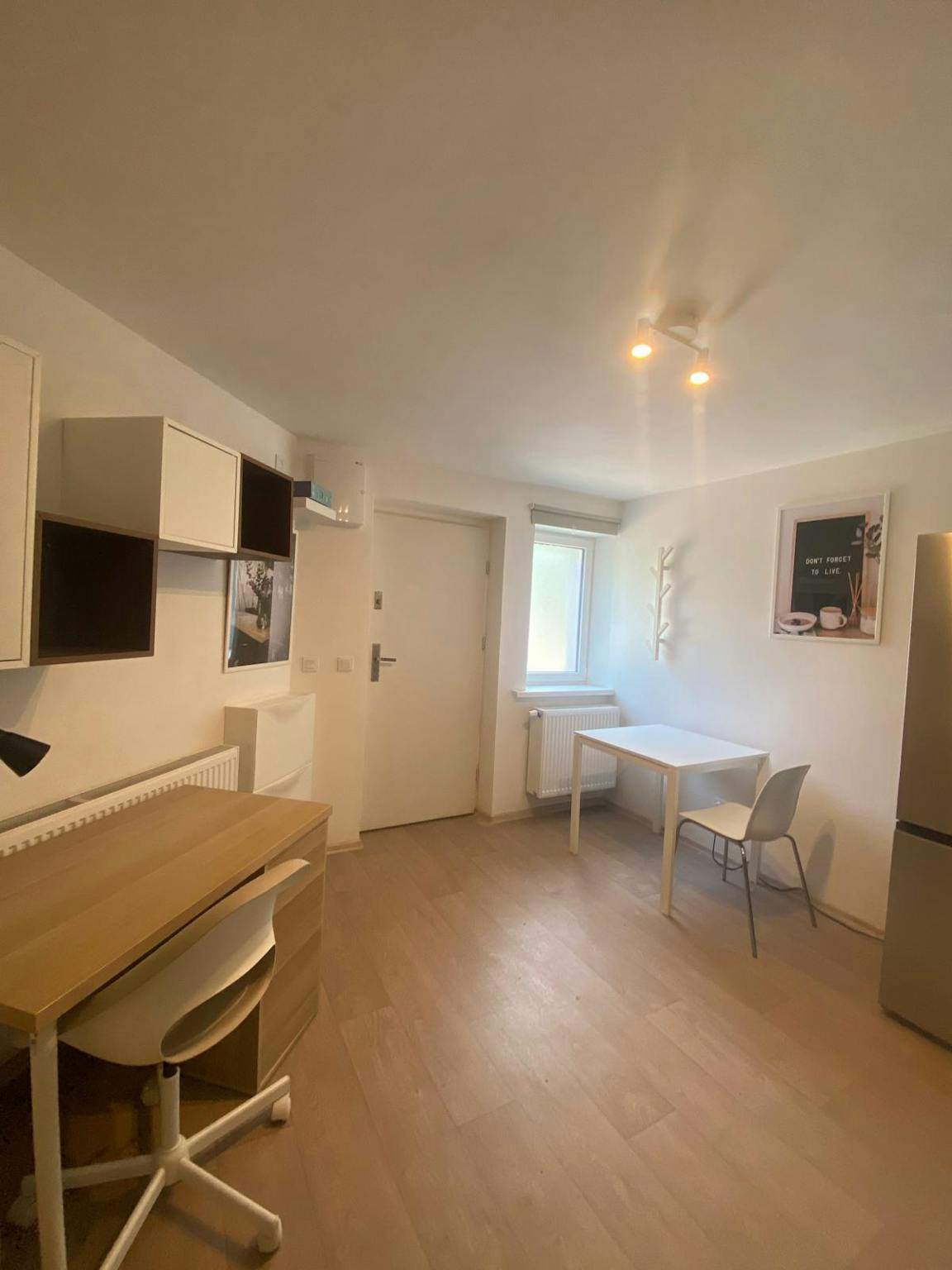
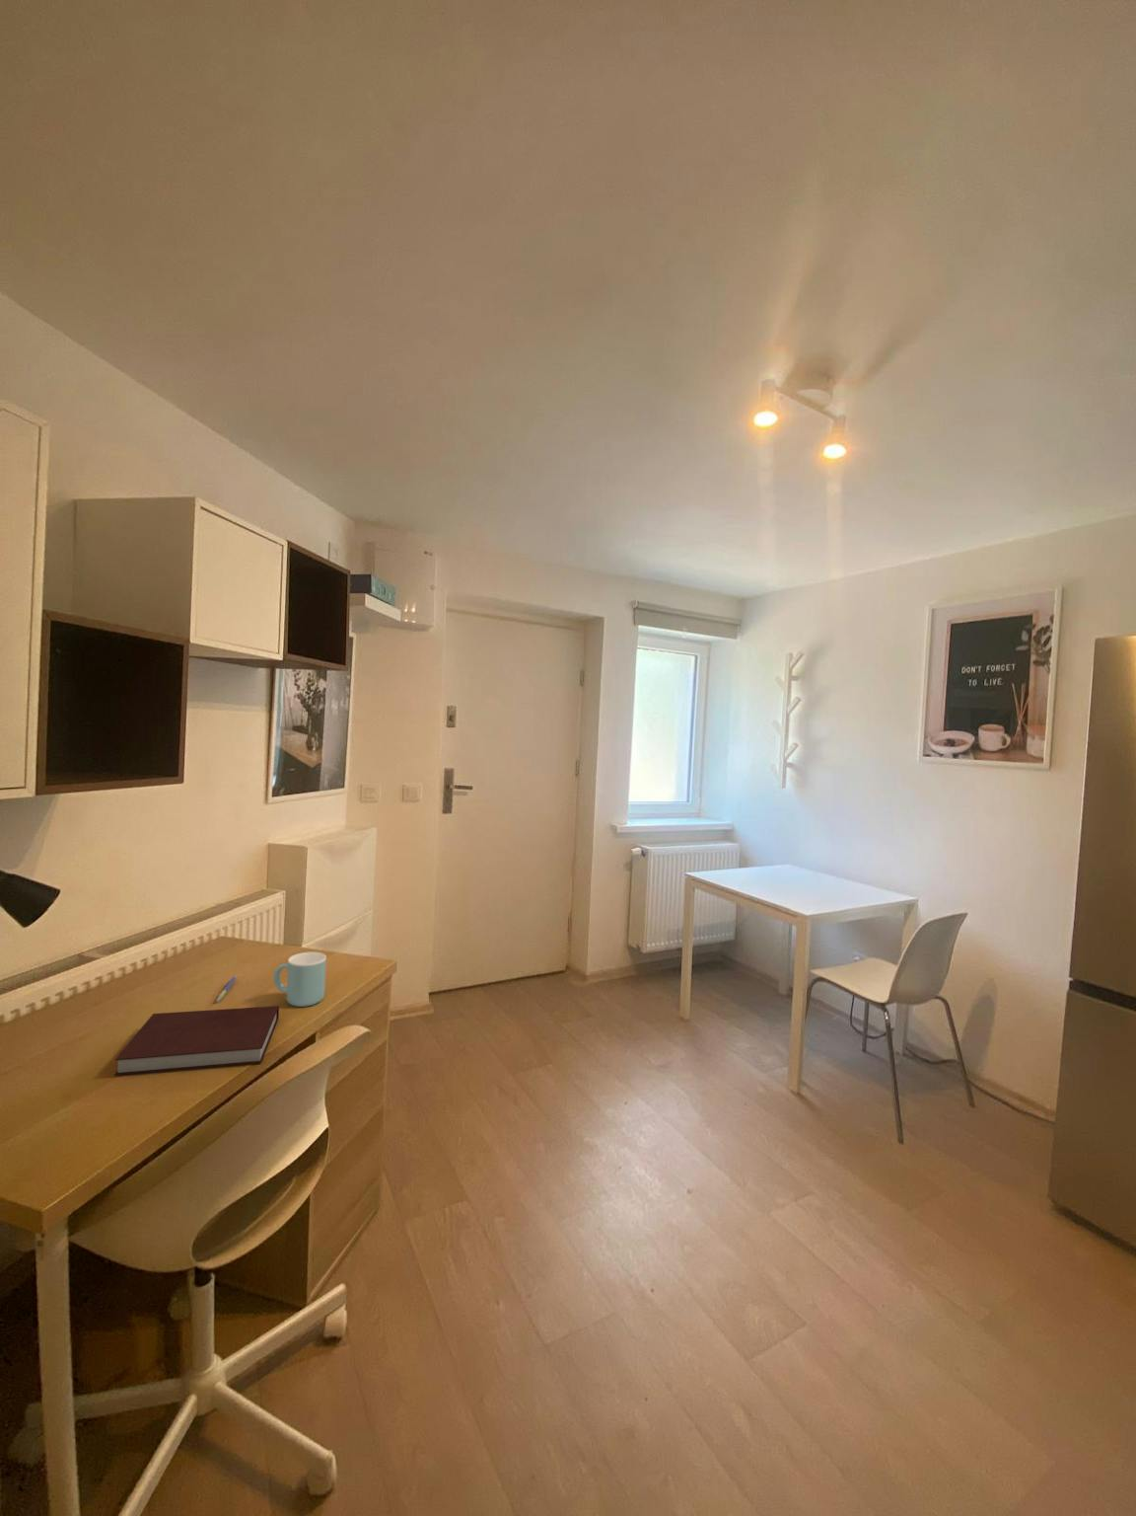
+ notebook (204, 1036)
+ pen (226, 988)
+ mug (298, 978)
